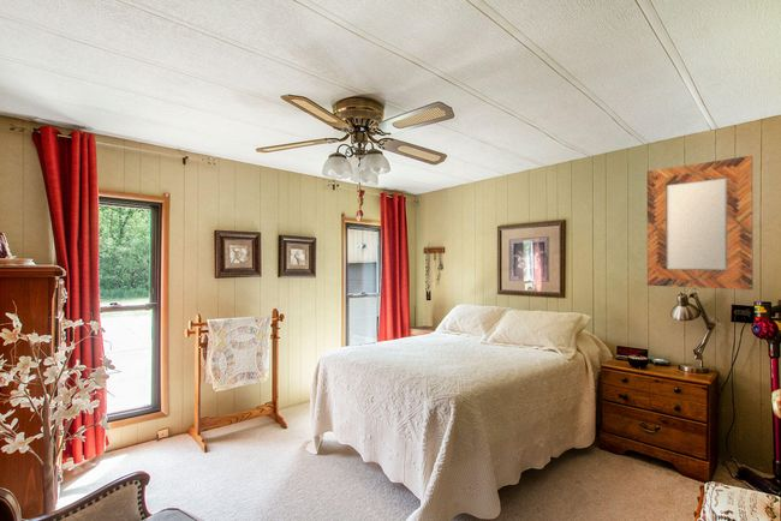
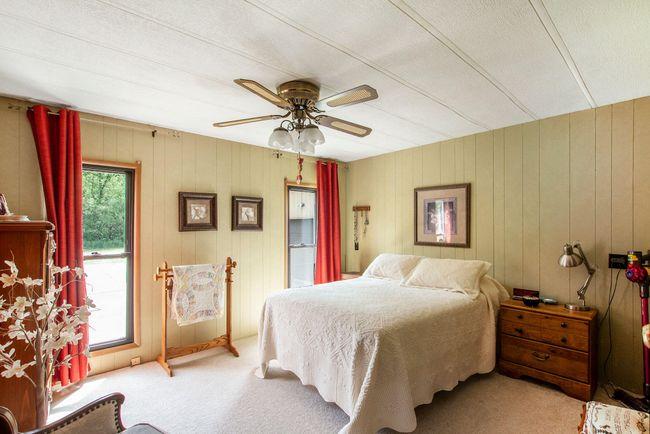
- home mirror (696, 226)
